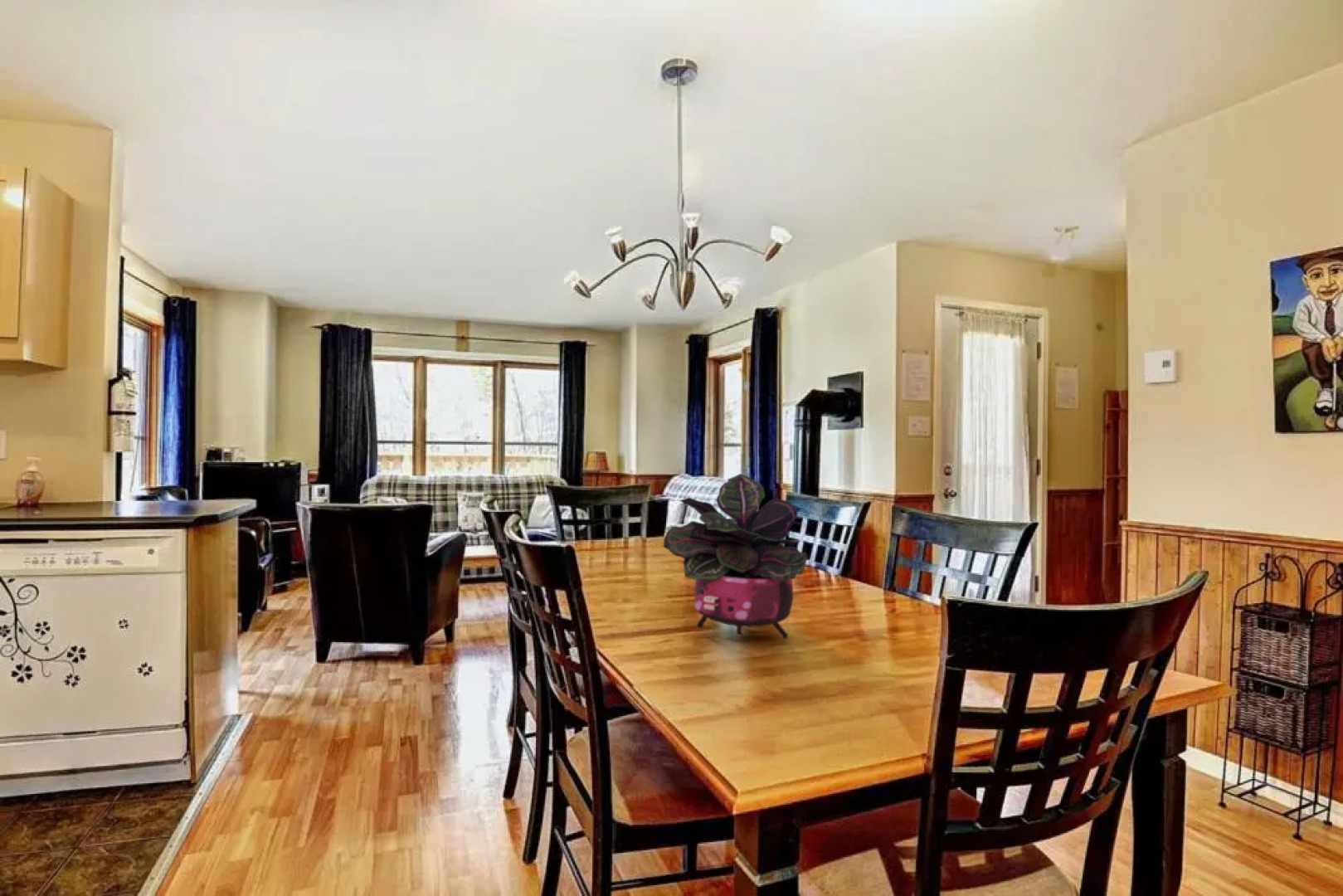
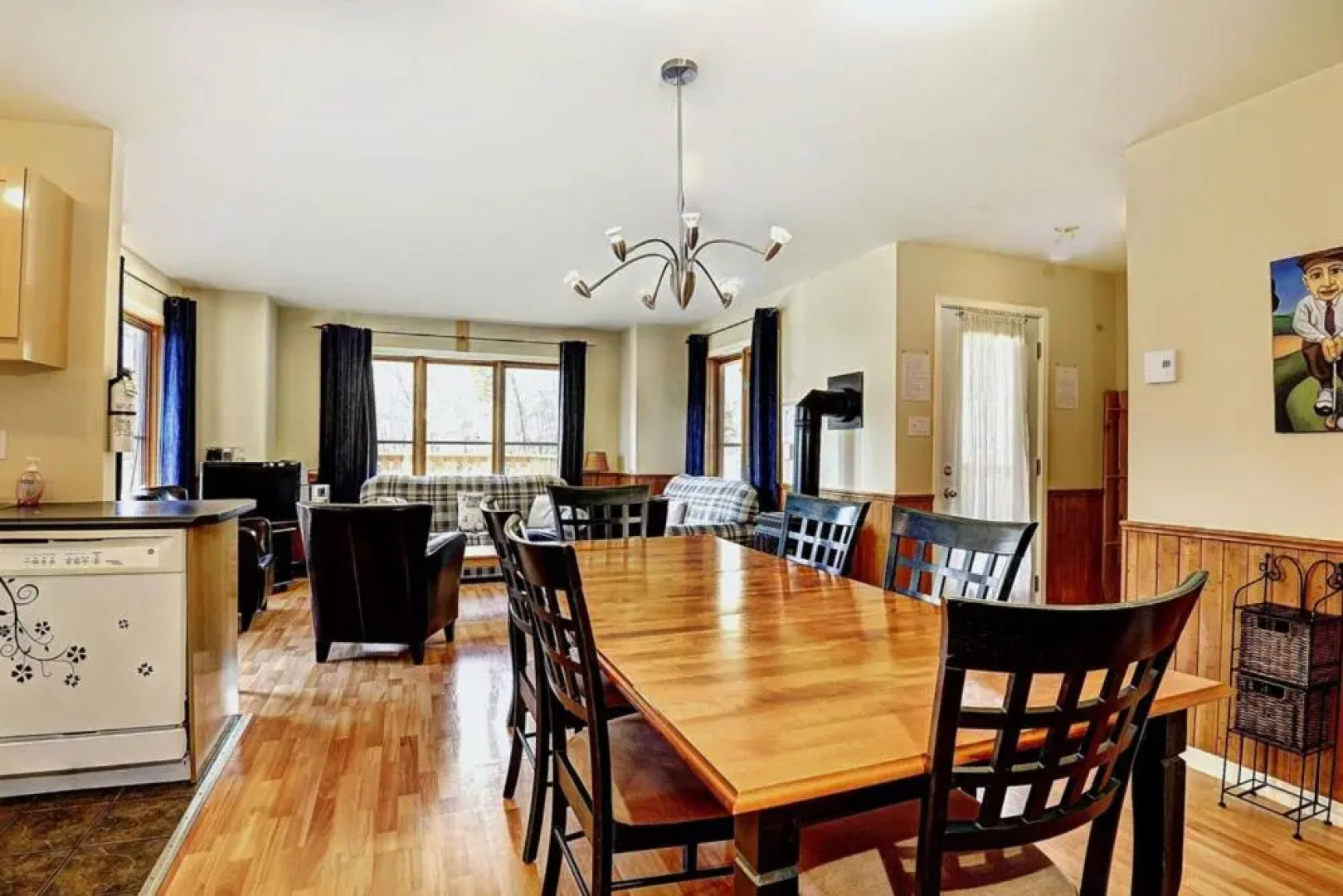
- potted plant (742, 553)
